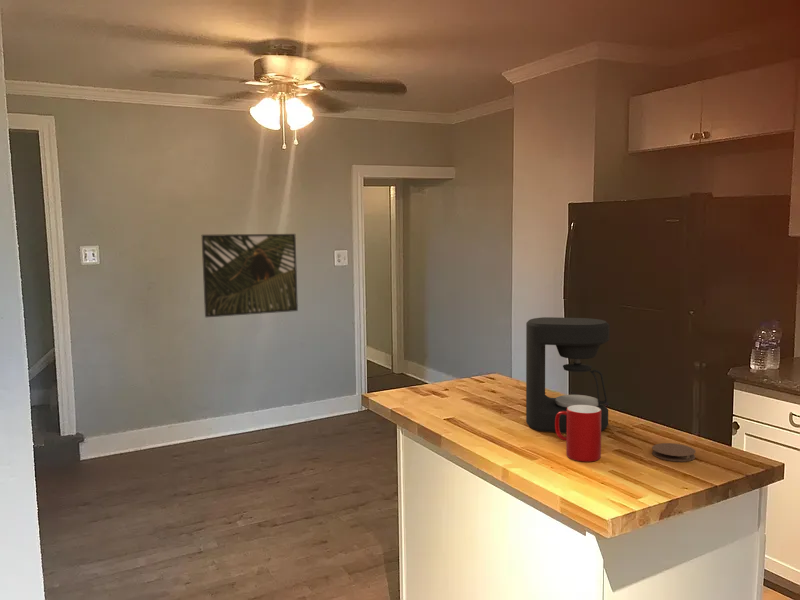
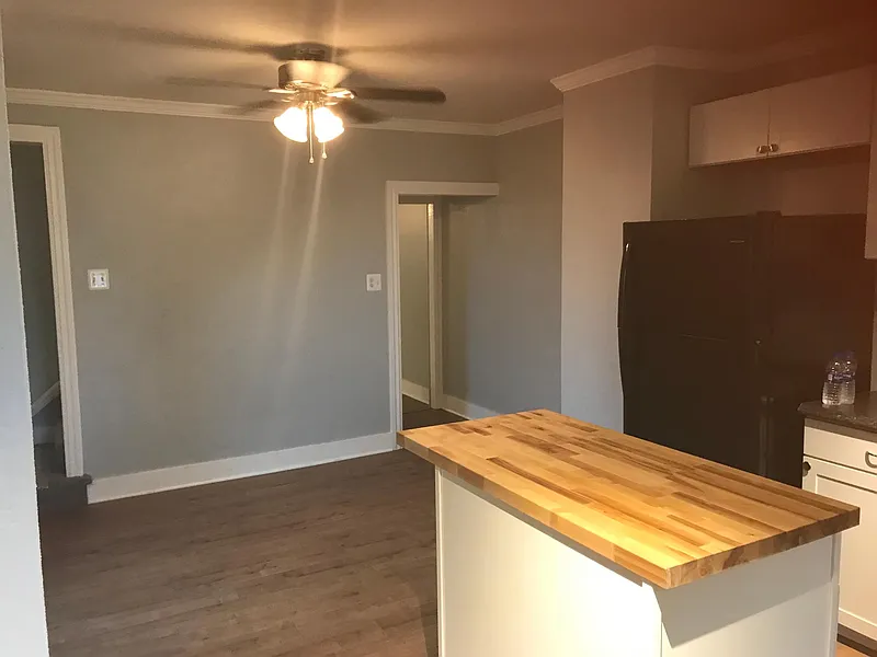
- cup (578, 430)
- coffee maker (566, 370)
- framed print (251, 274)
- coaster (673, 452)
